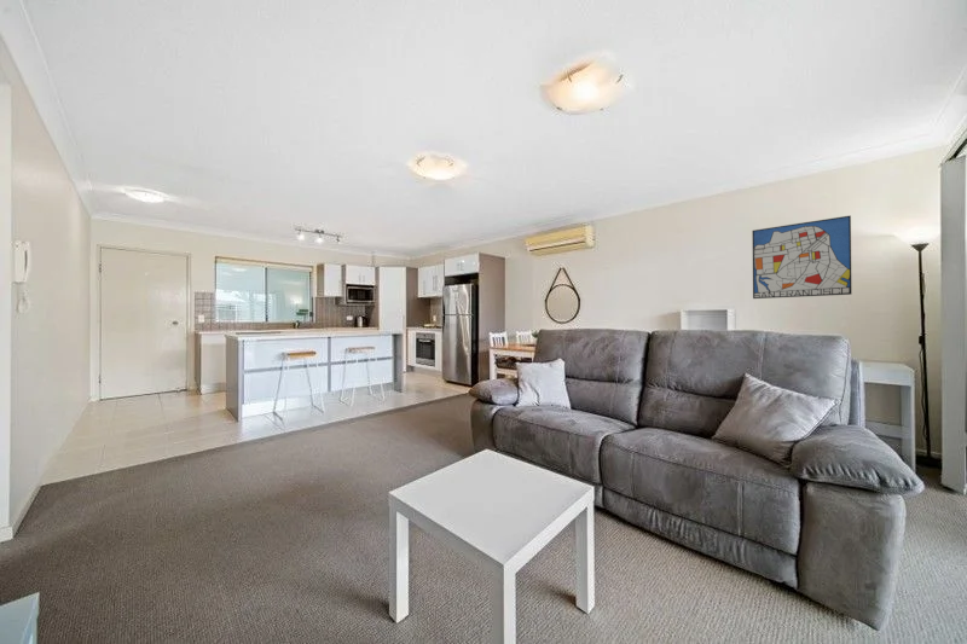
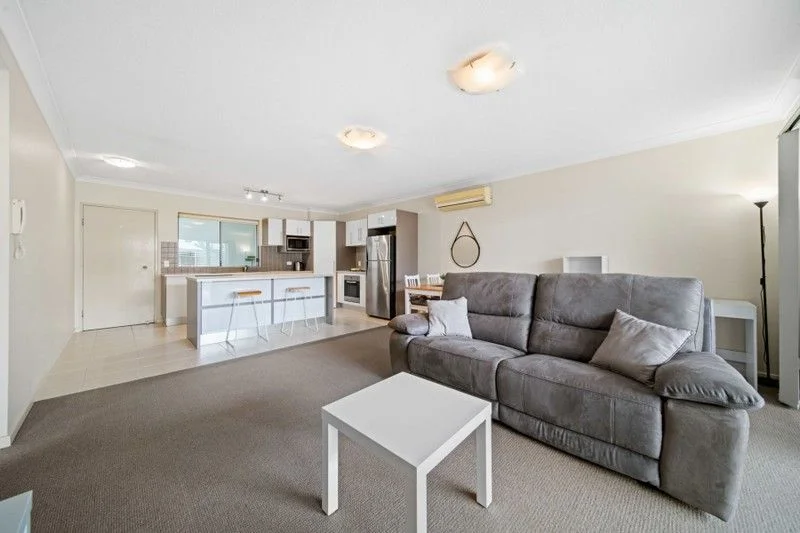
- wall art (798, 260)
